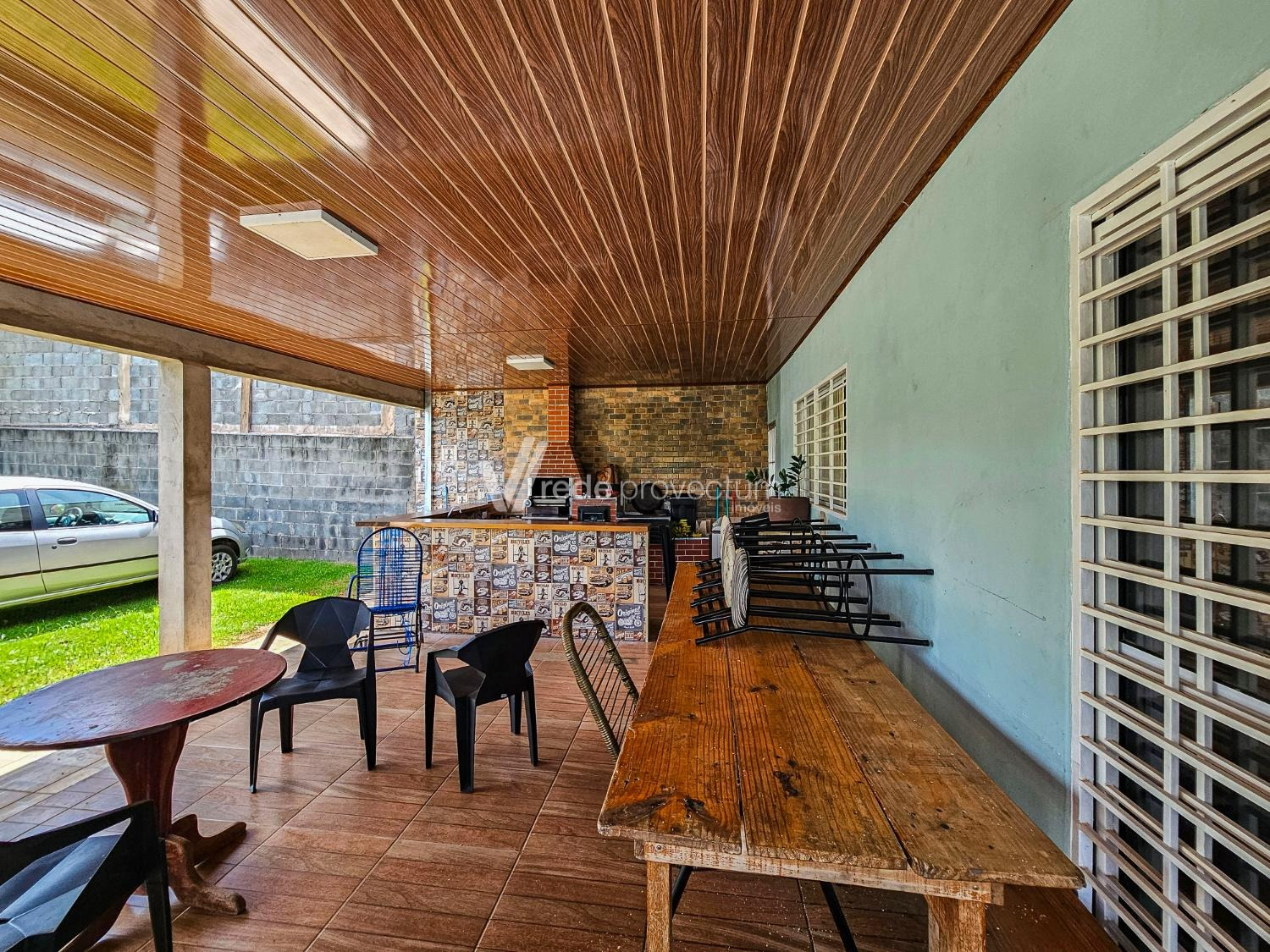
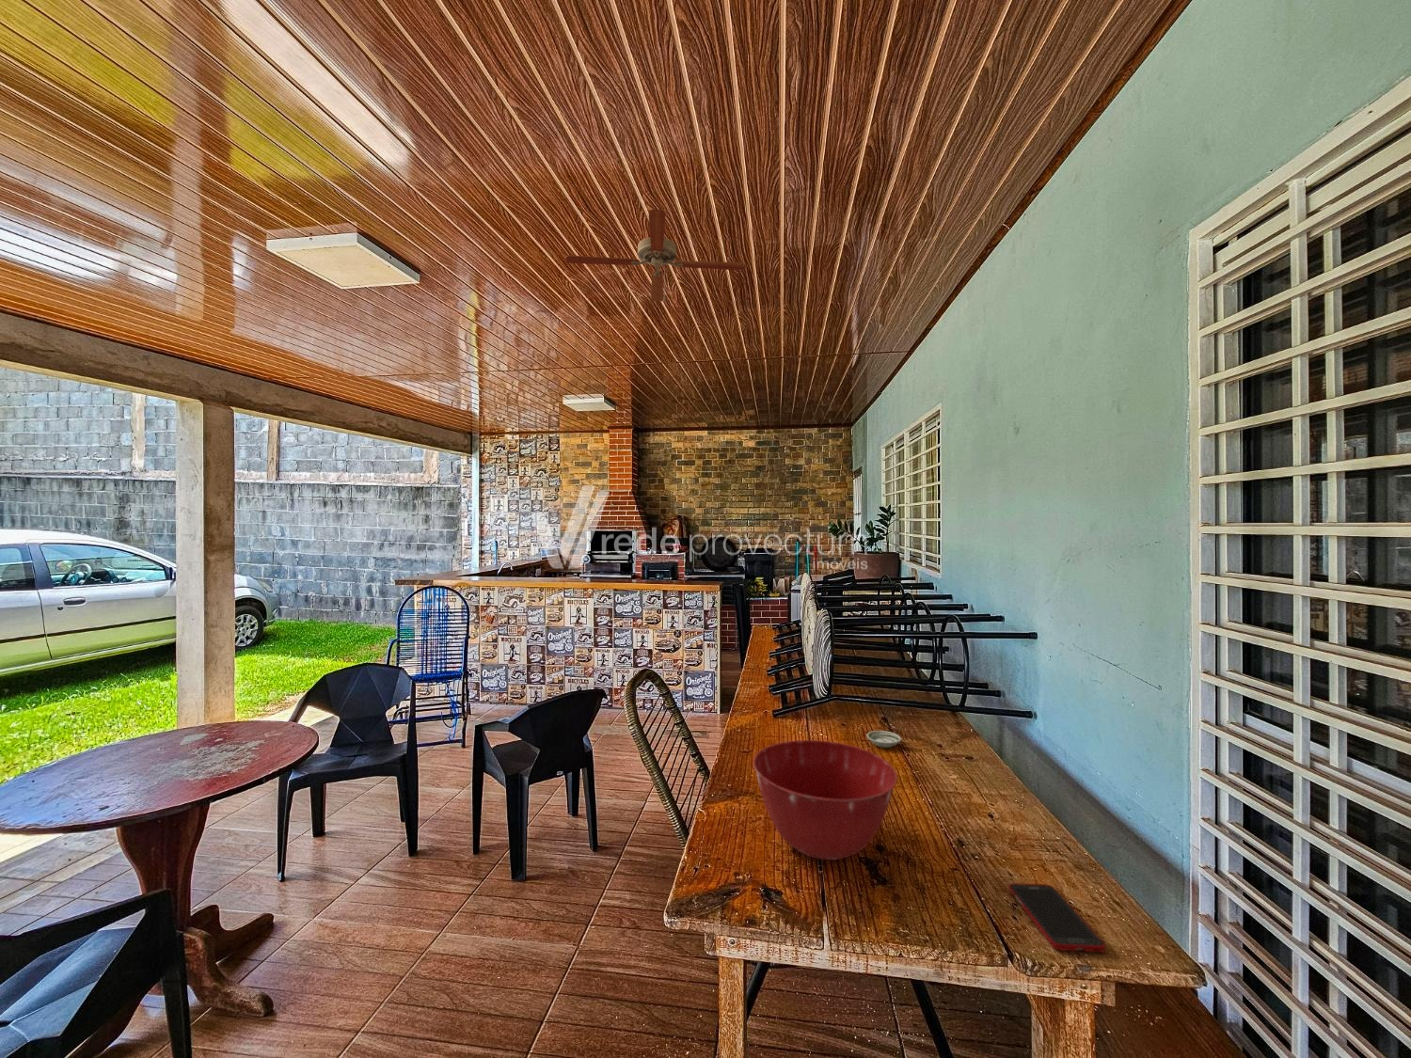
+ saucer (883, 740)
+ mixing bowl (823, 802)
+ ceiling fan (657, 262)
+ cell phone (1052, 915)
